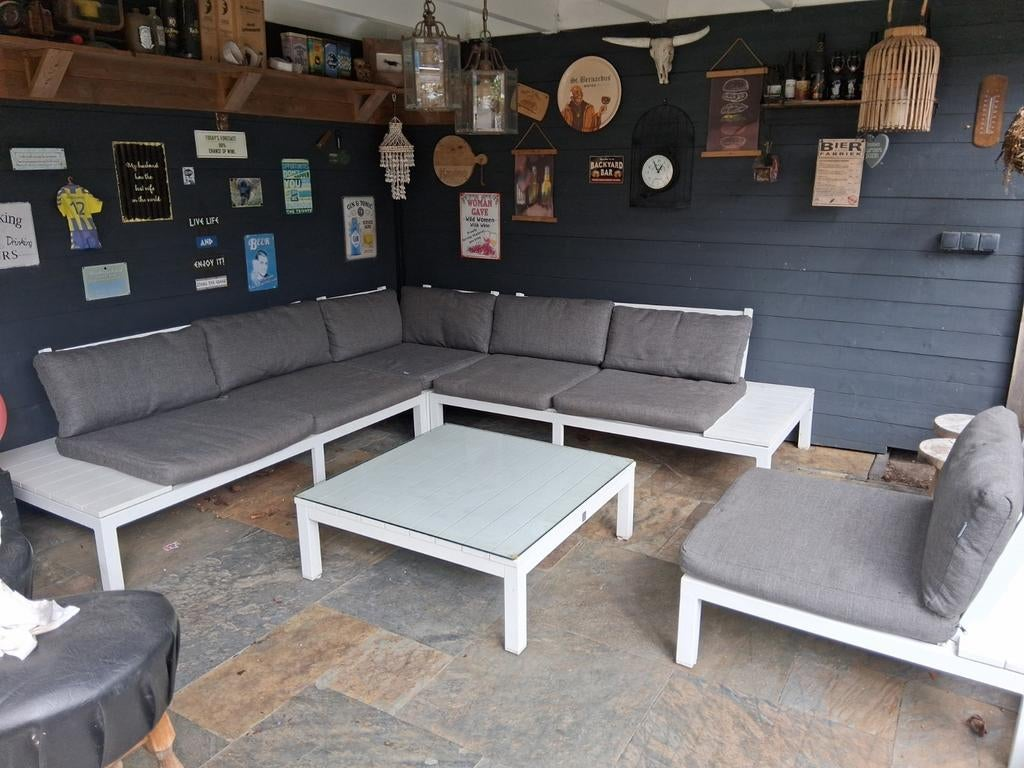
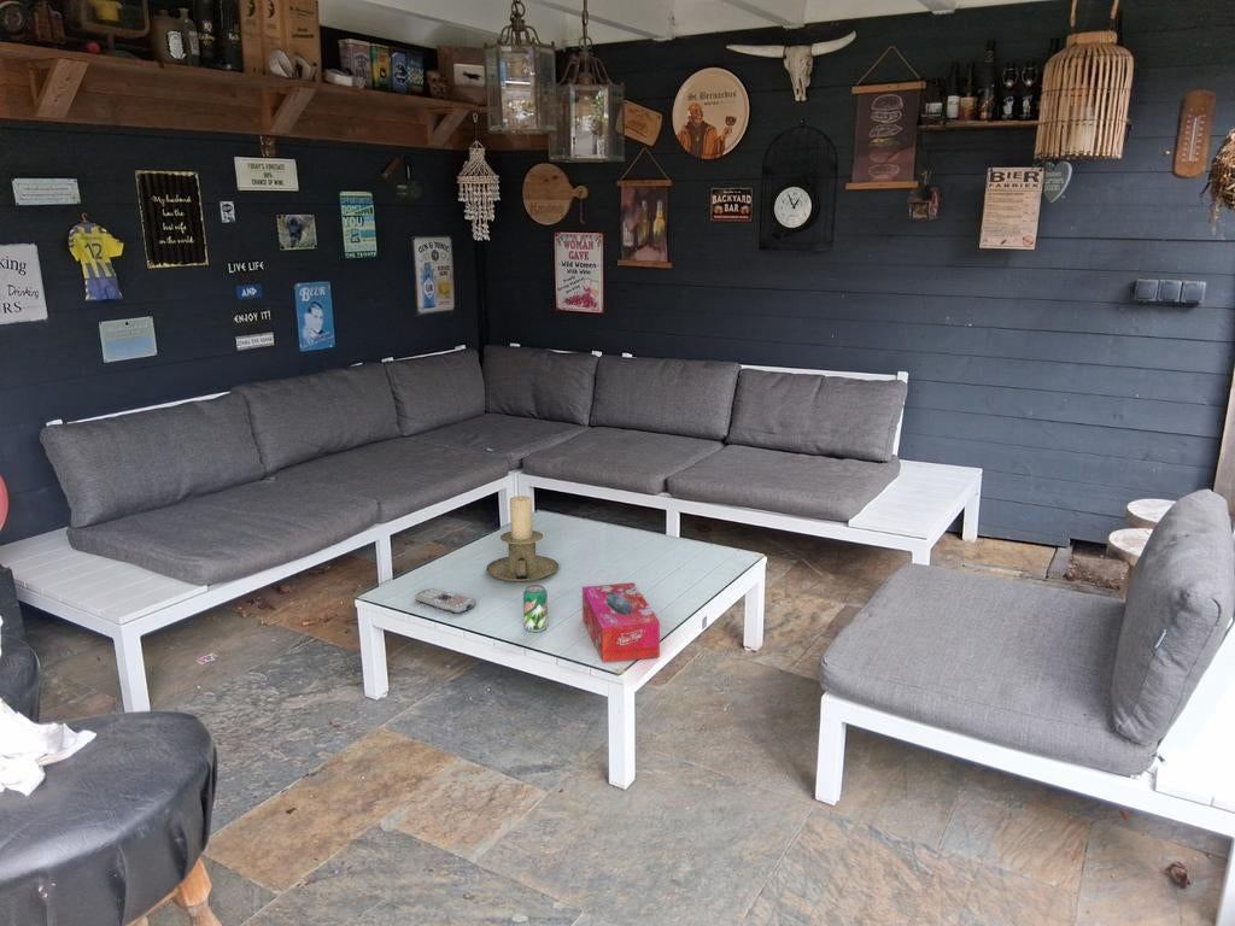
+ candle holder (521, 534)
+ tissue box (619, 620)
+ remote control (444, 600)
+ beverage can (535, 608)
